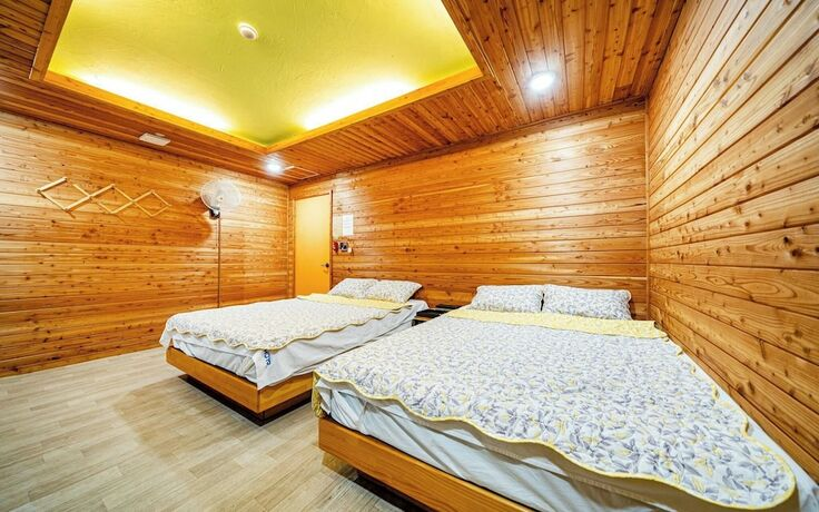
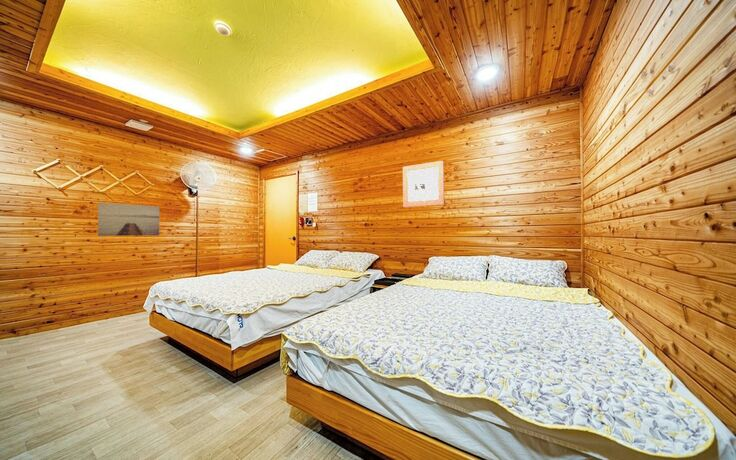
+ wall art (422, 185)
+ wall art (130, 220)
